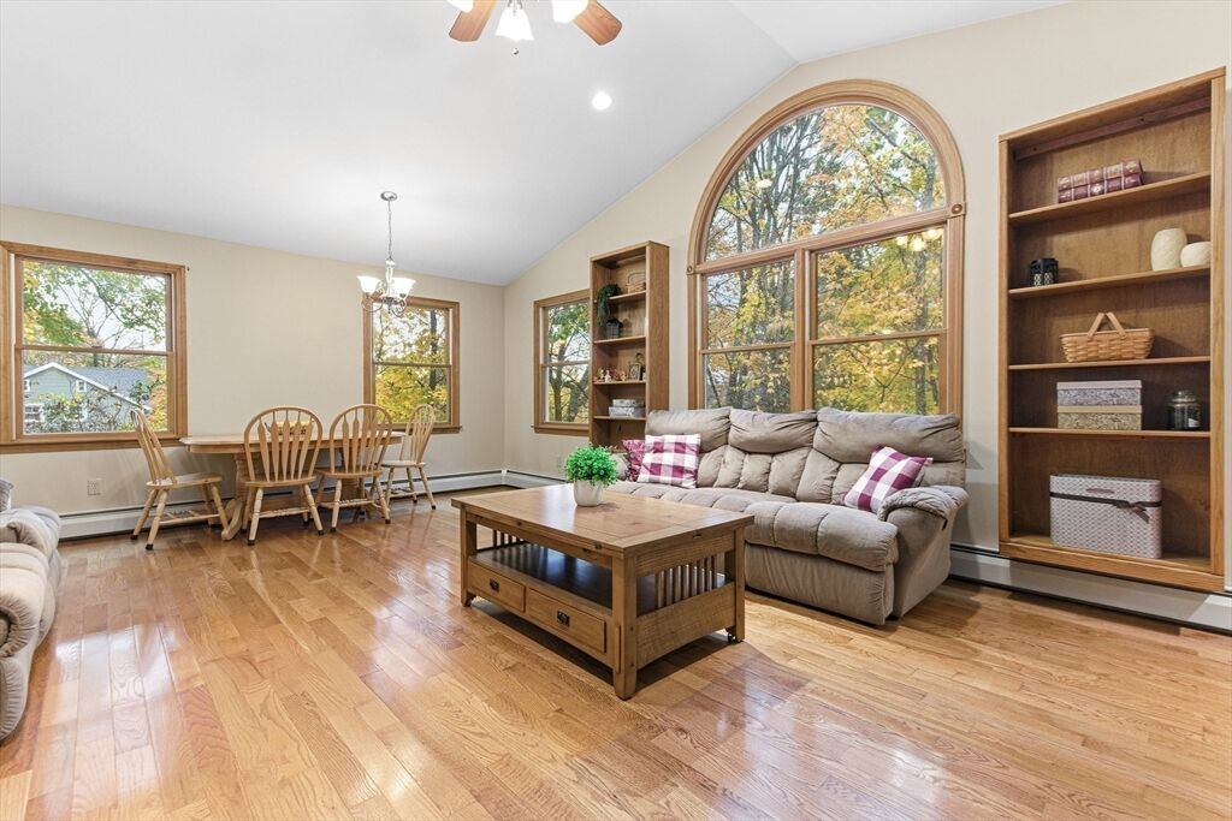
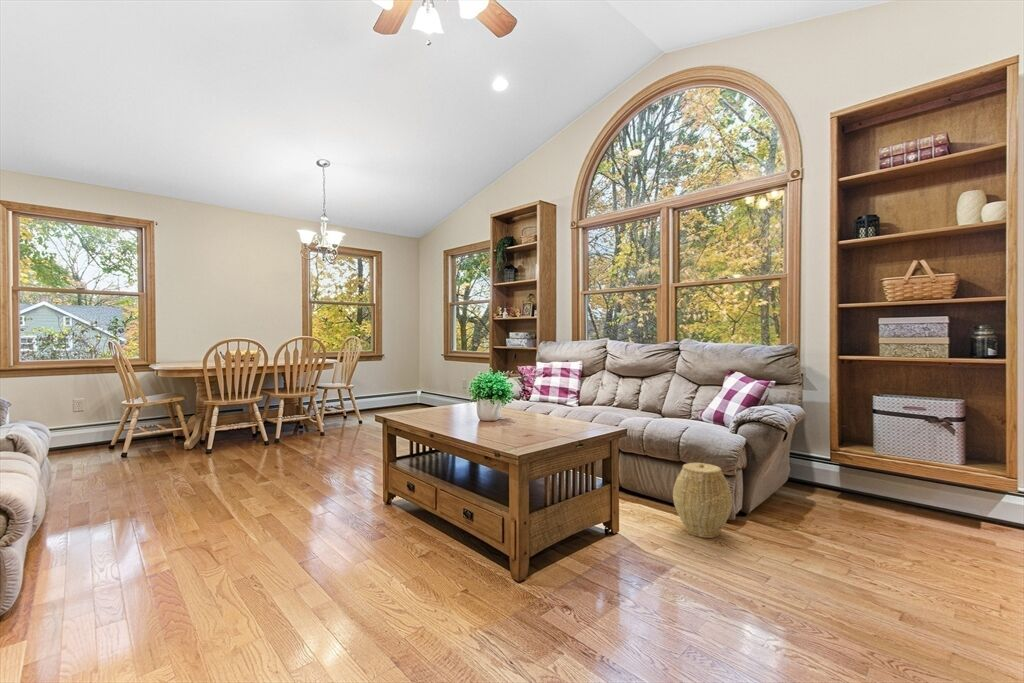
+ woven basket (702, 497)
